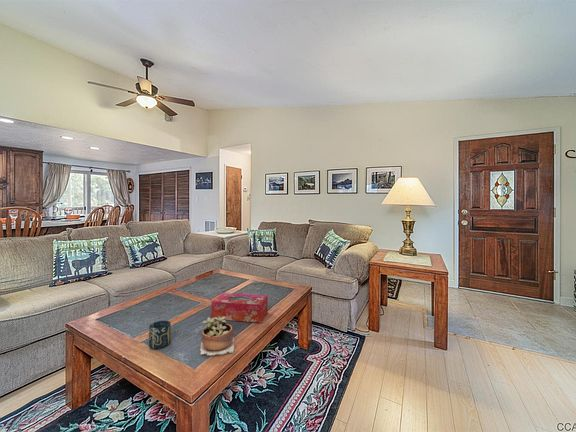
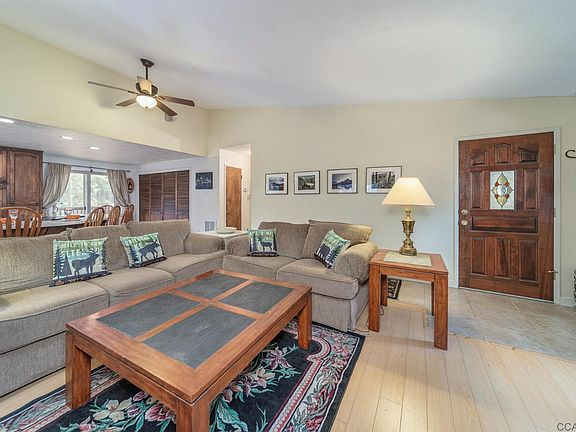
- succulent plant (217, 332)
- cup (159, 332)
- tissue box (240, 306)
